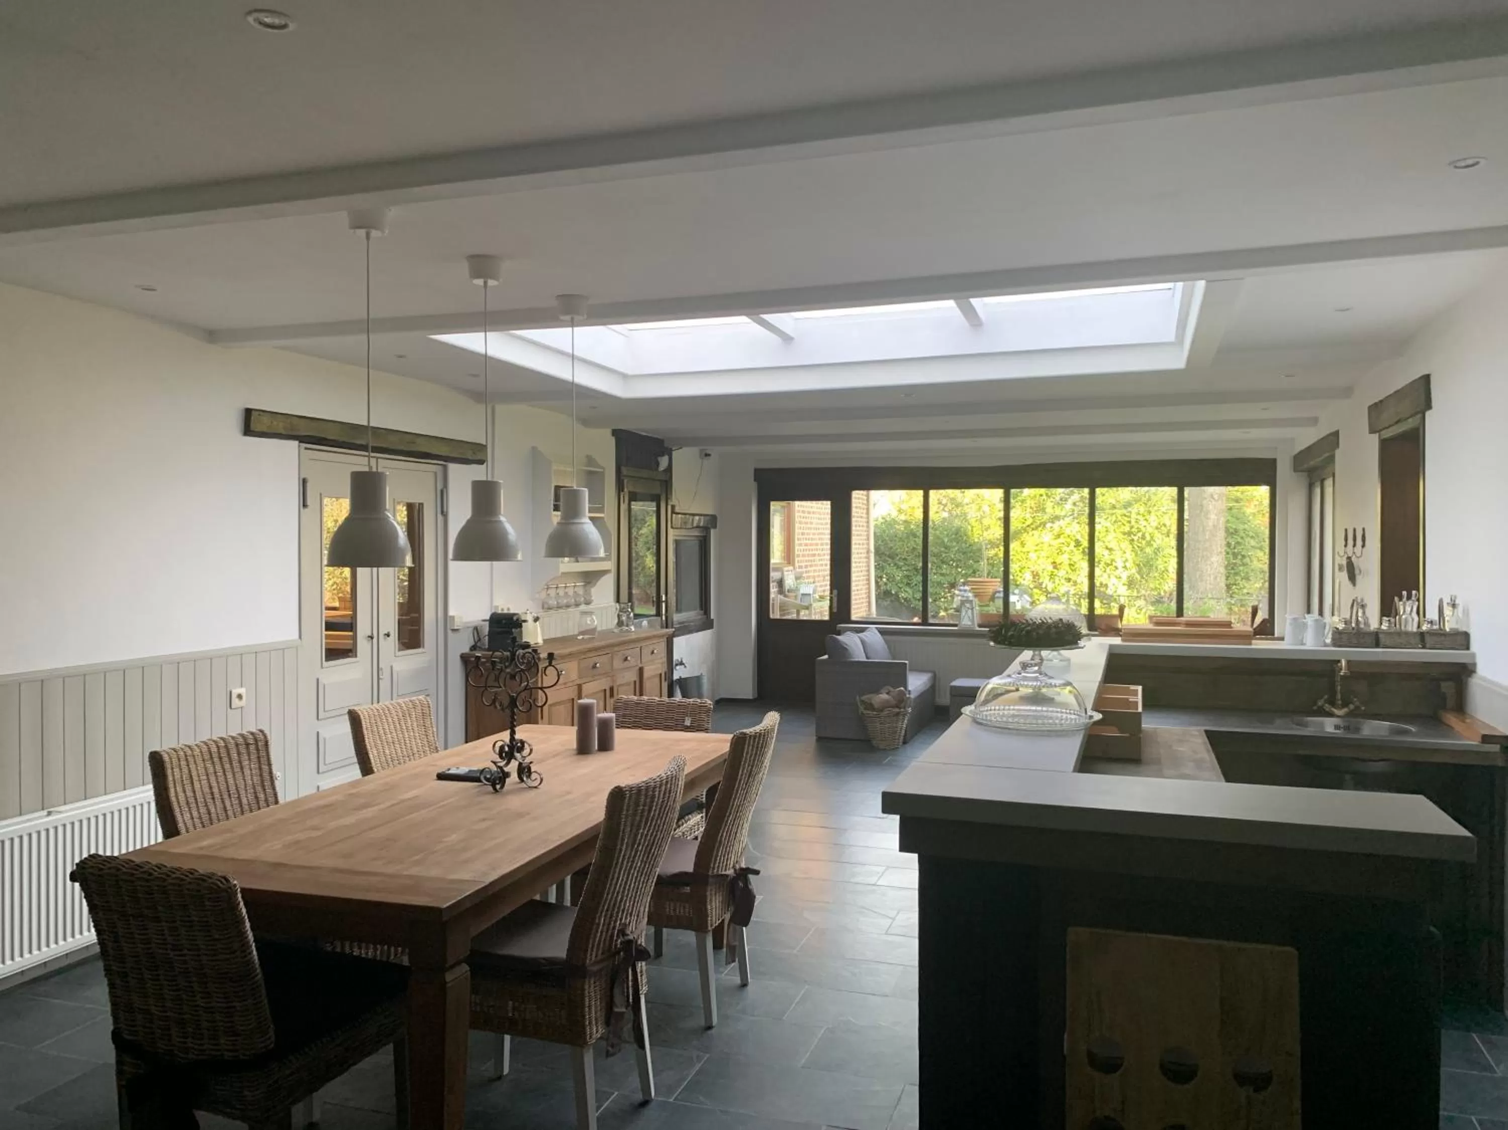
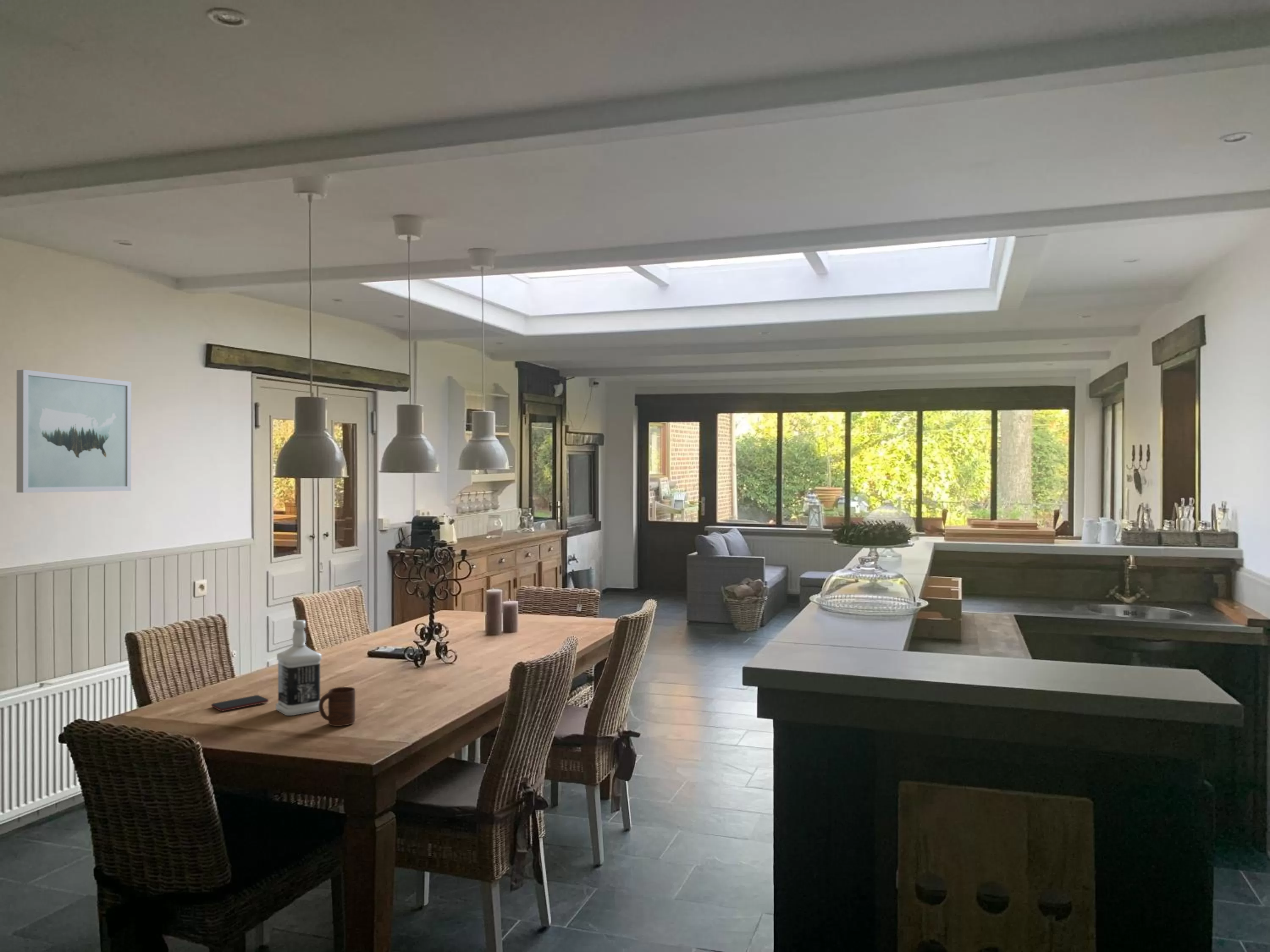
+ cup (339, 707)
+ bottle (299, 665)
+ wall art (77, 434)
+ smartphone (240, 703)
